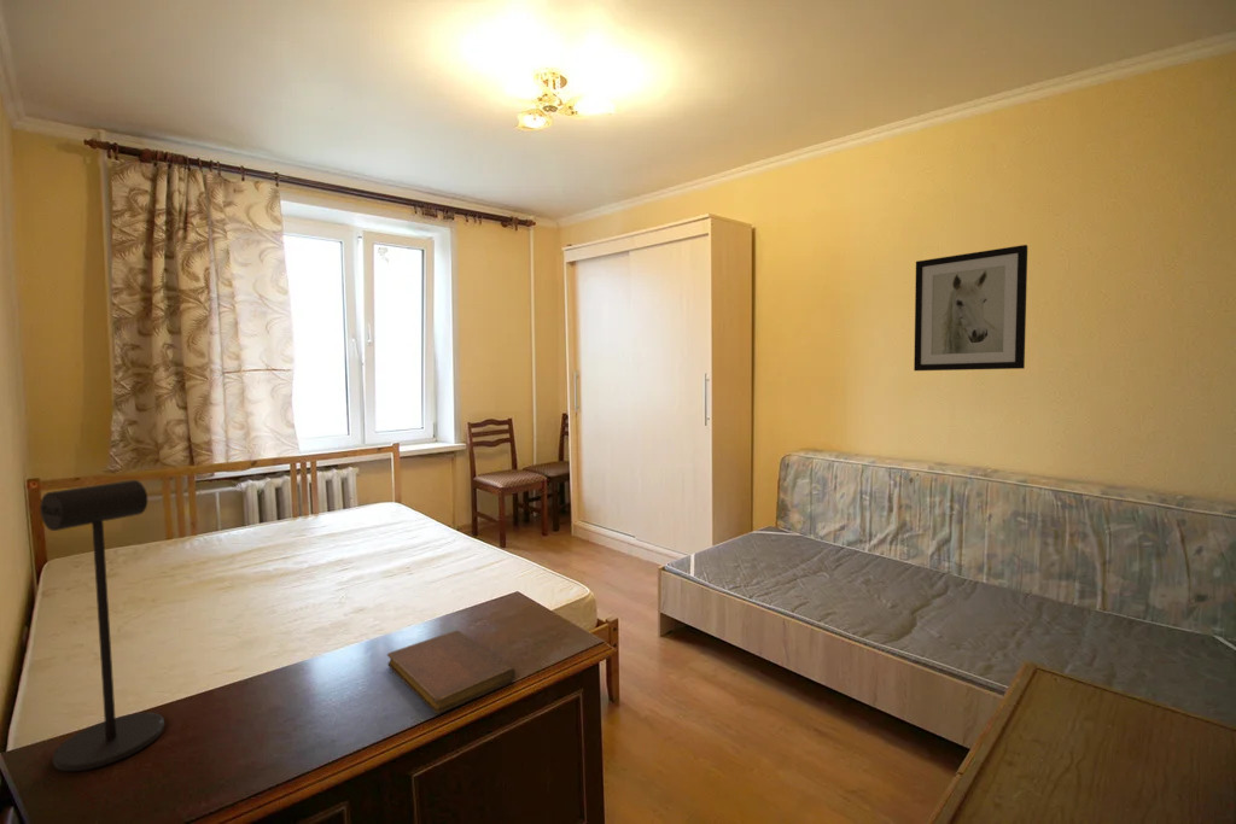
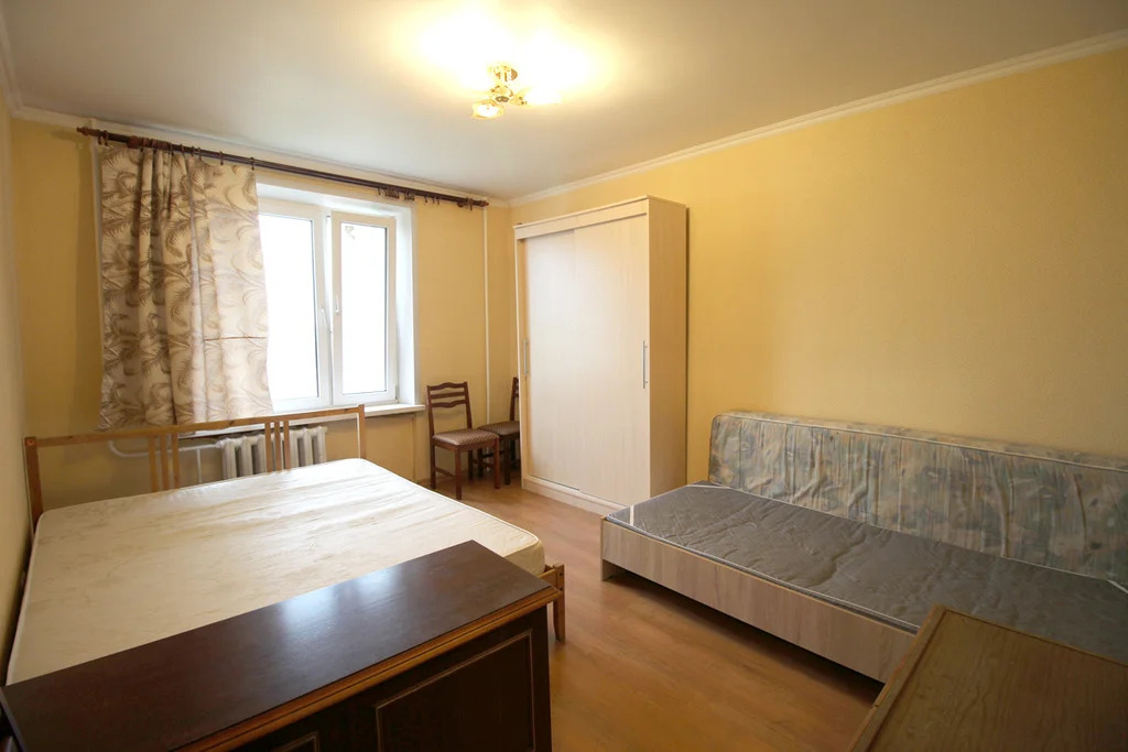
- wall art (967, 311)
- desk lamp (103, 615)
- notebook (449, 666)
